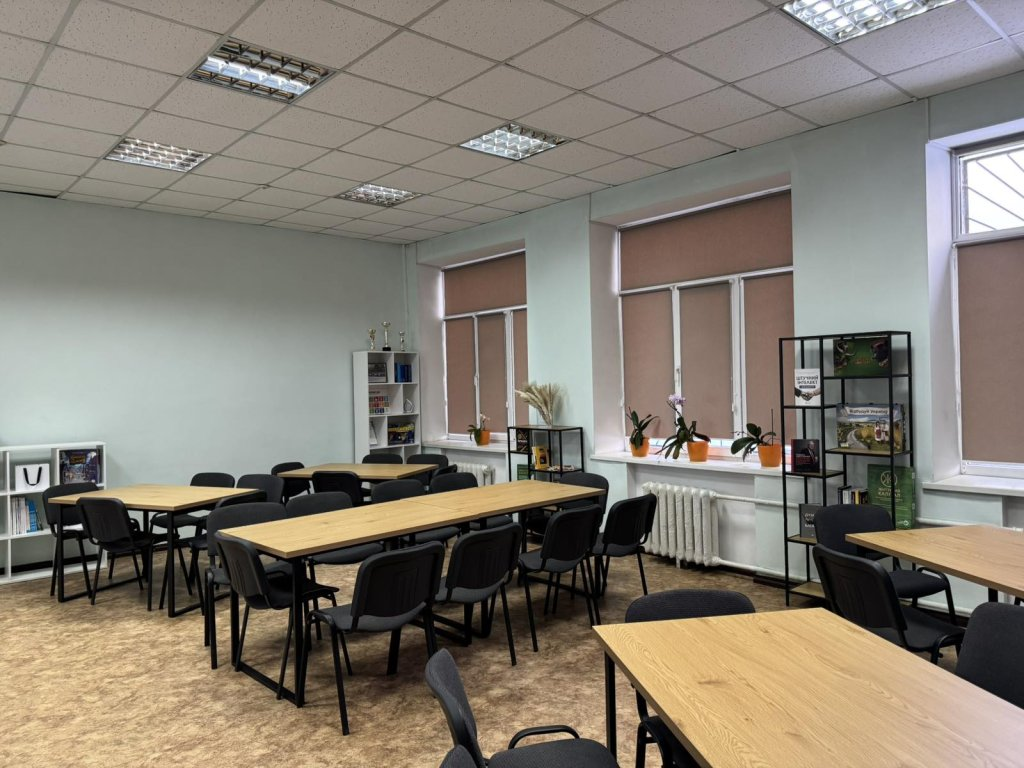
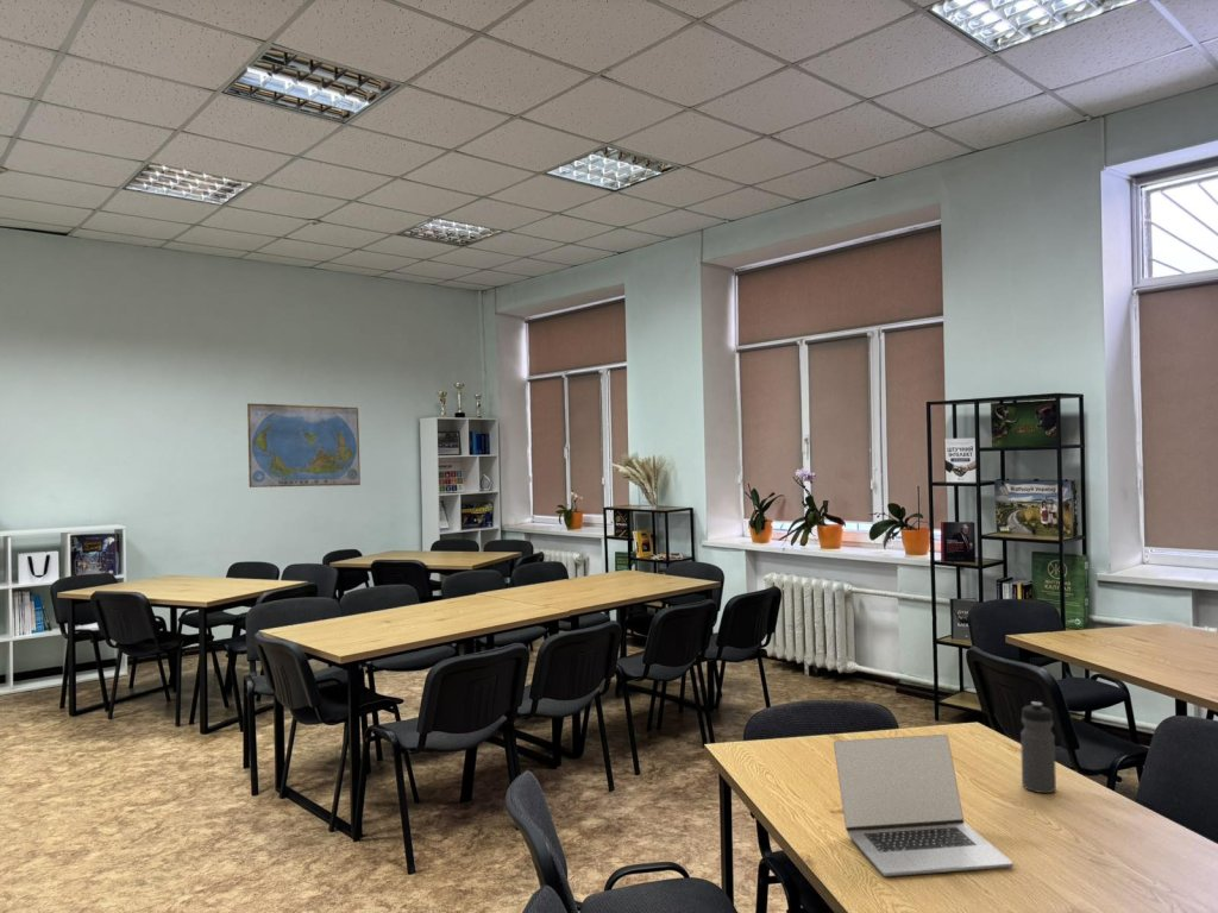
+ water bottle (1037, 744)
+ world map (306, 446)
+ laptop (917, 800)
